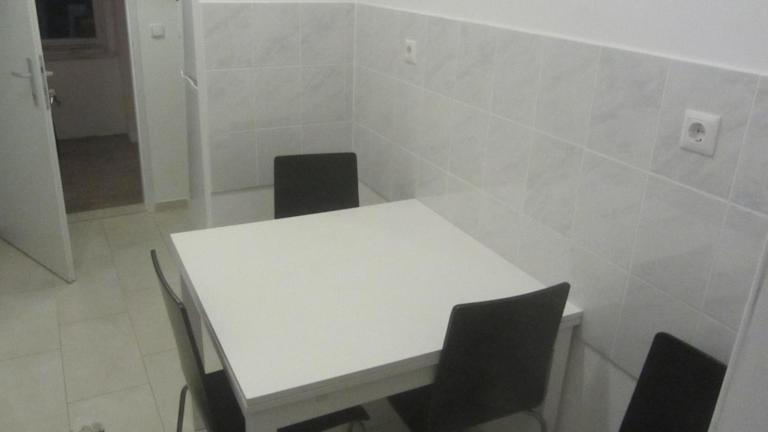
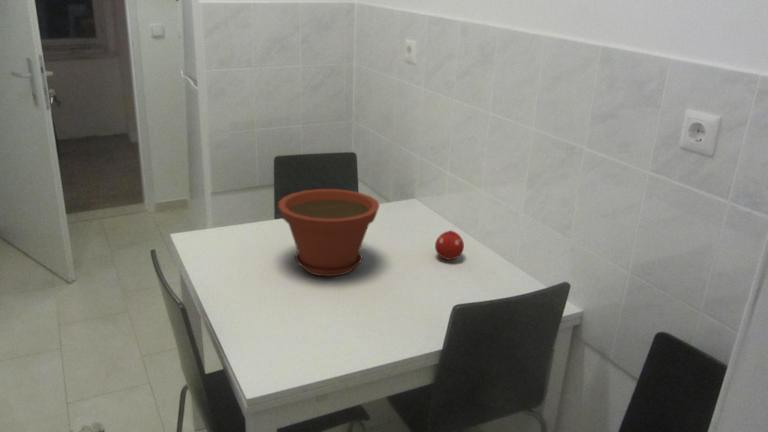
+ plant pot (328, 235)
+ fruit (449, 243)
